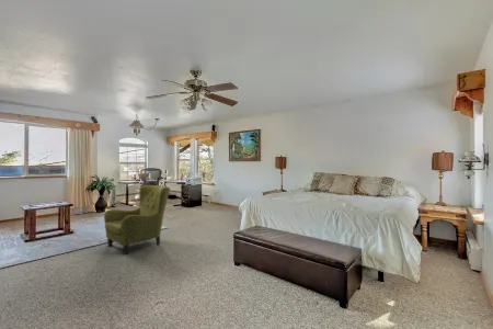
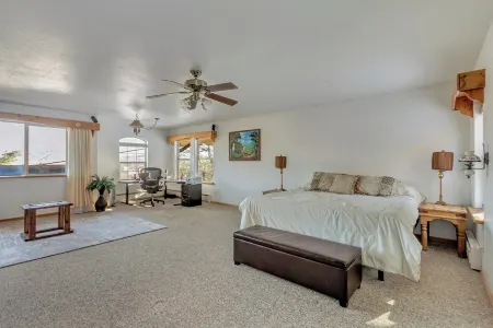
- armchair (139, 215)
